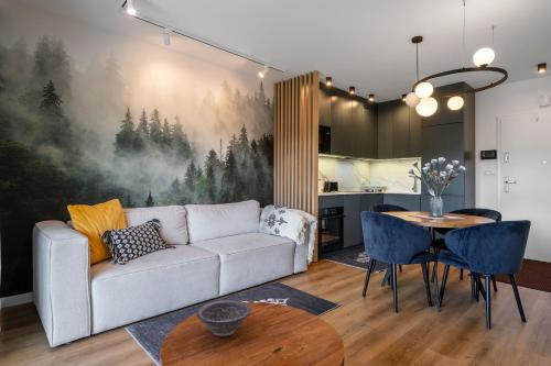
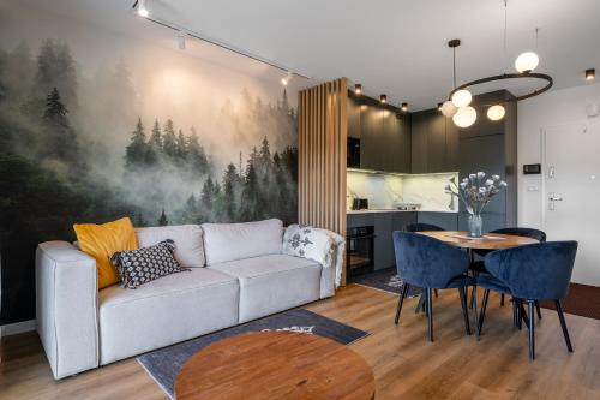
- decorative bowl (224, 320)
